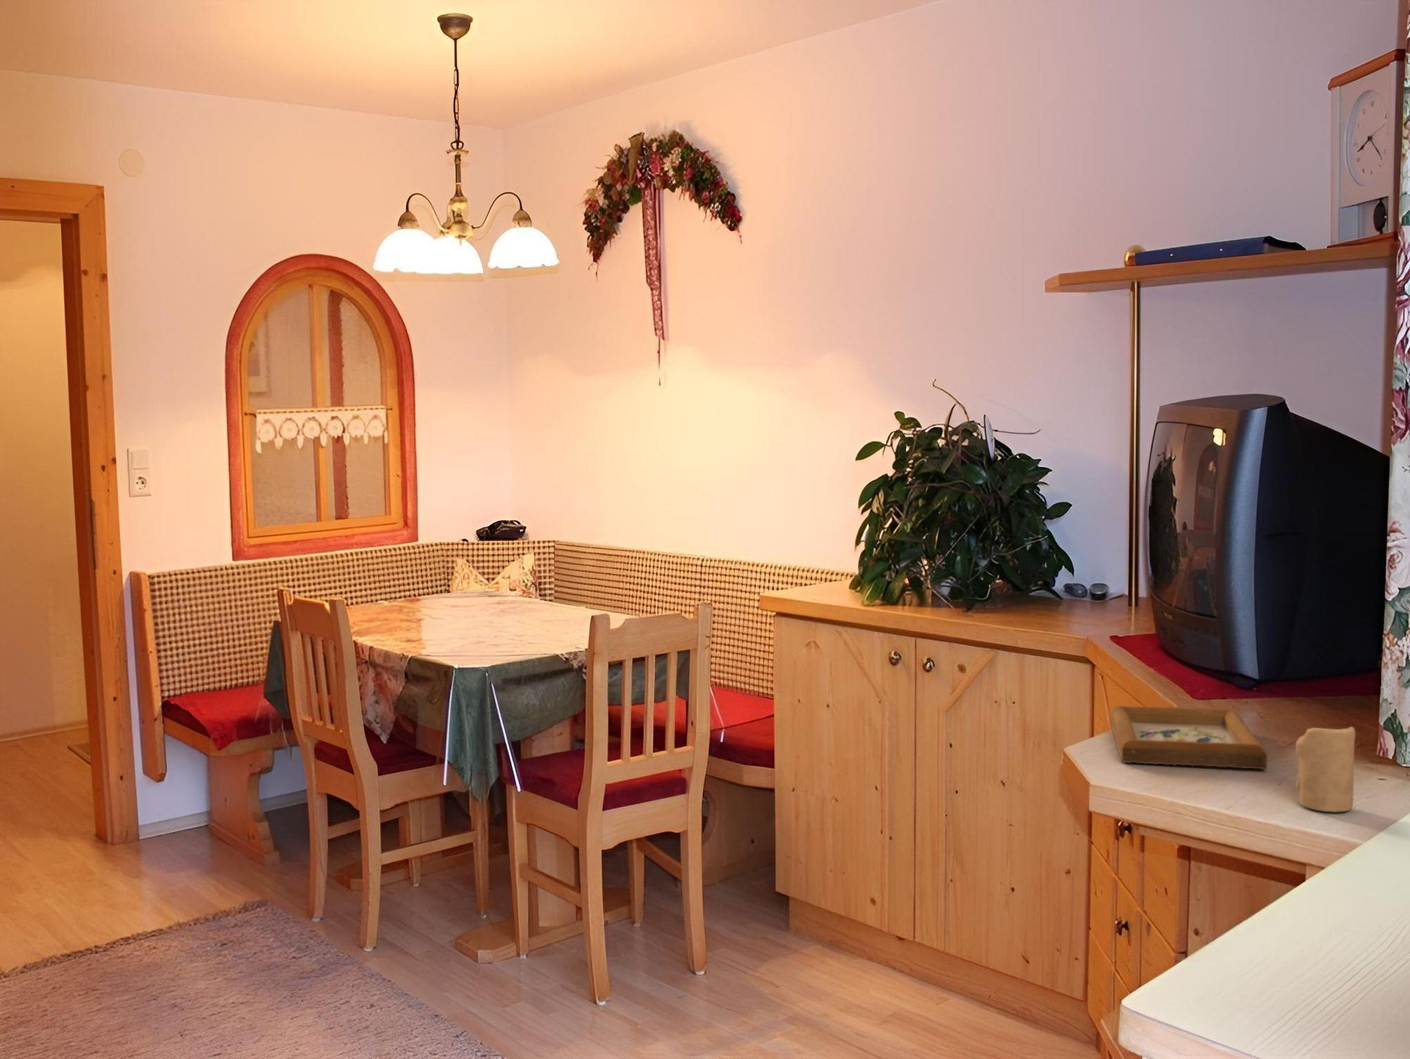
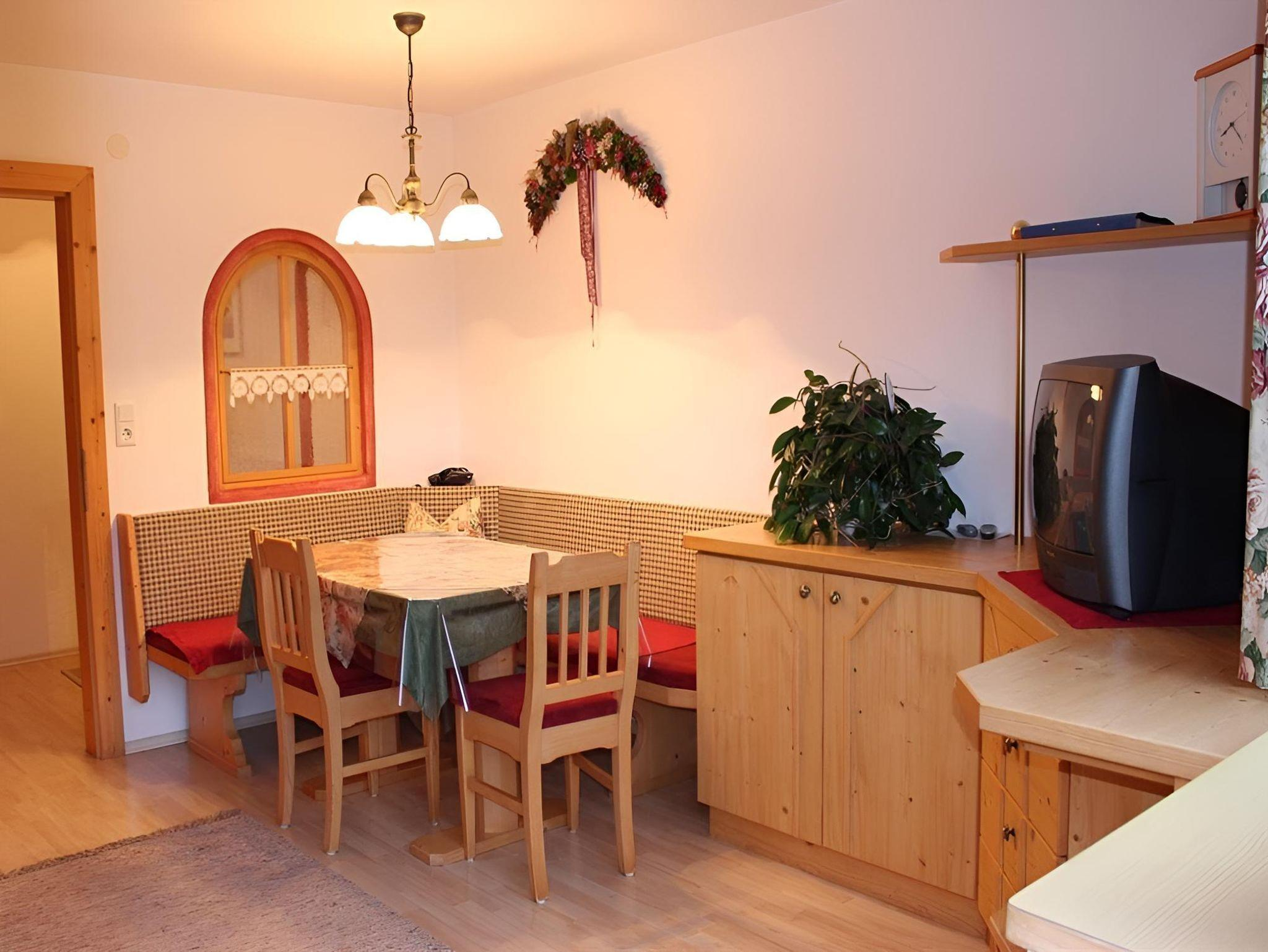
- candle (1324, 764)
- picture frame (1183, 734)
